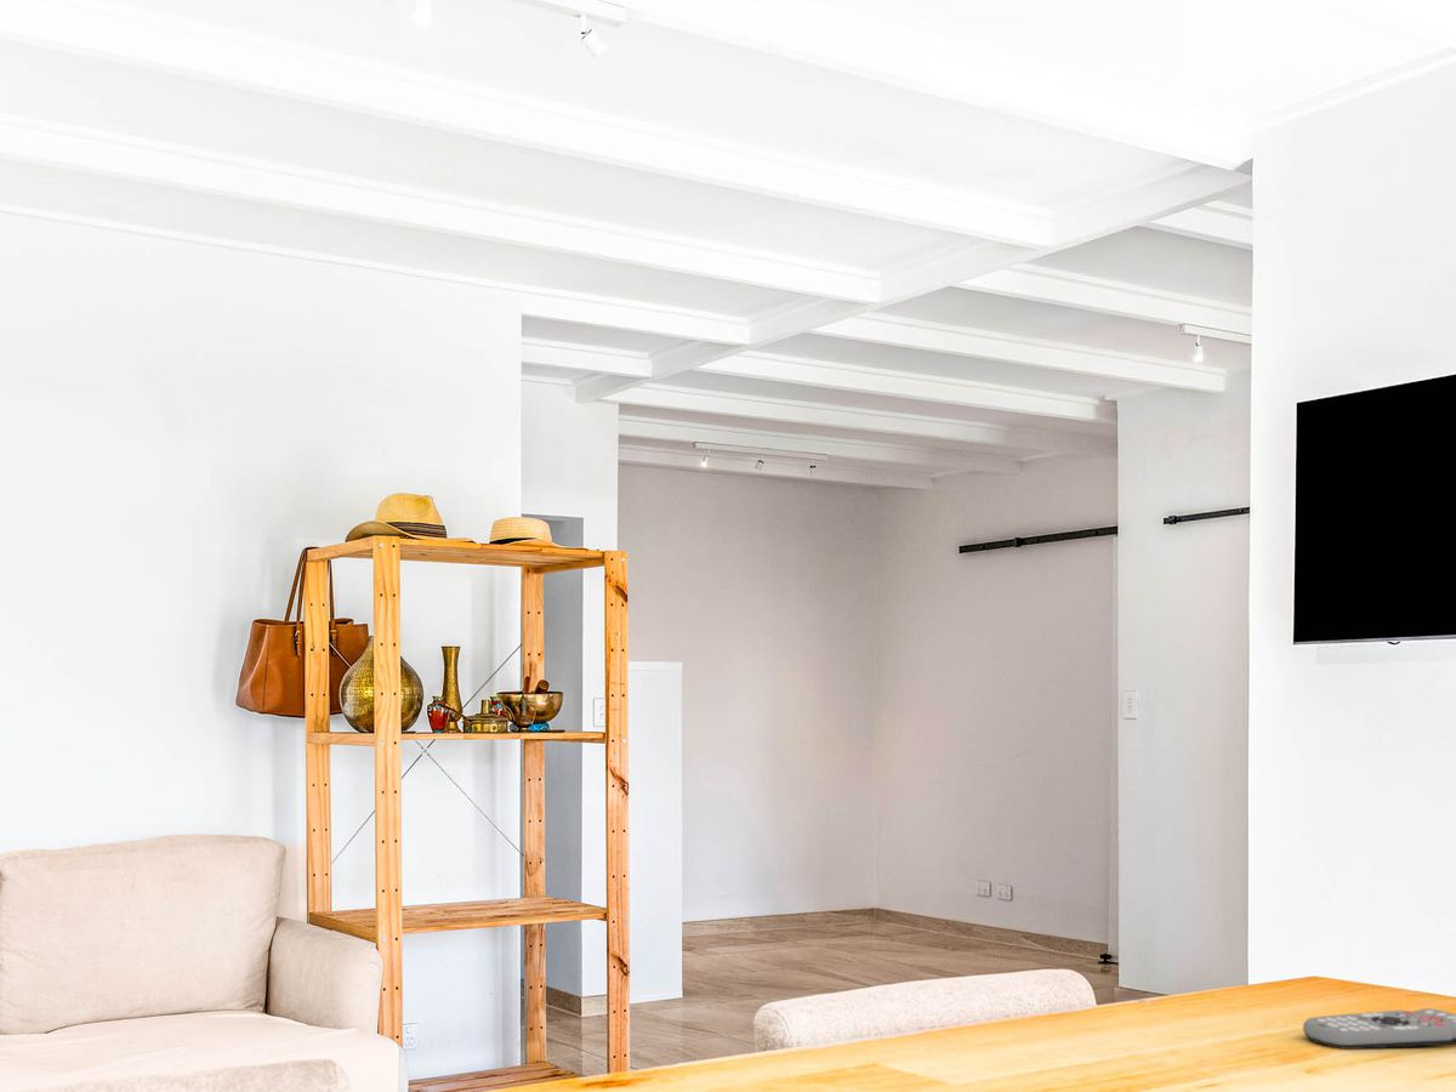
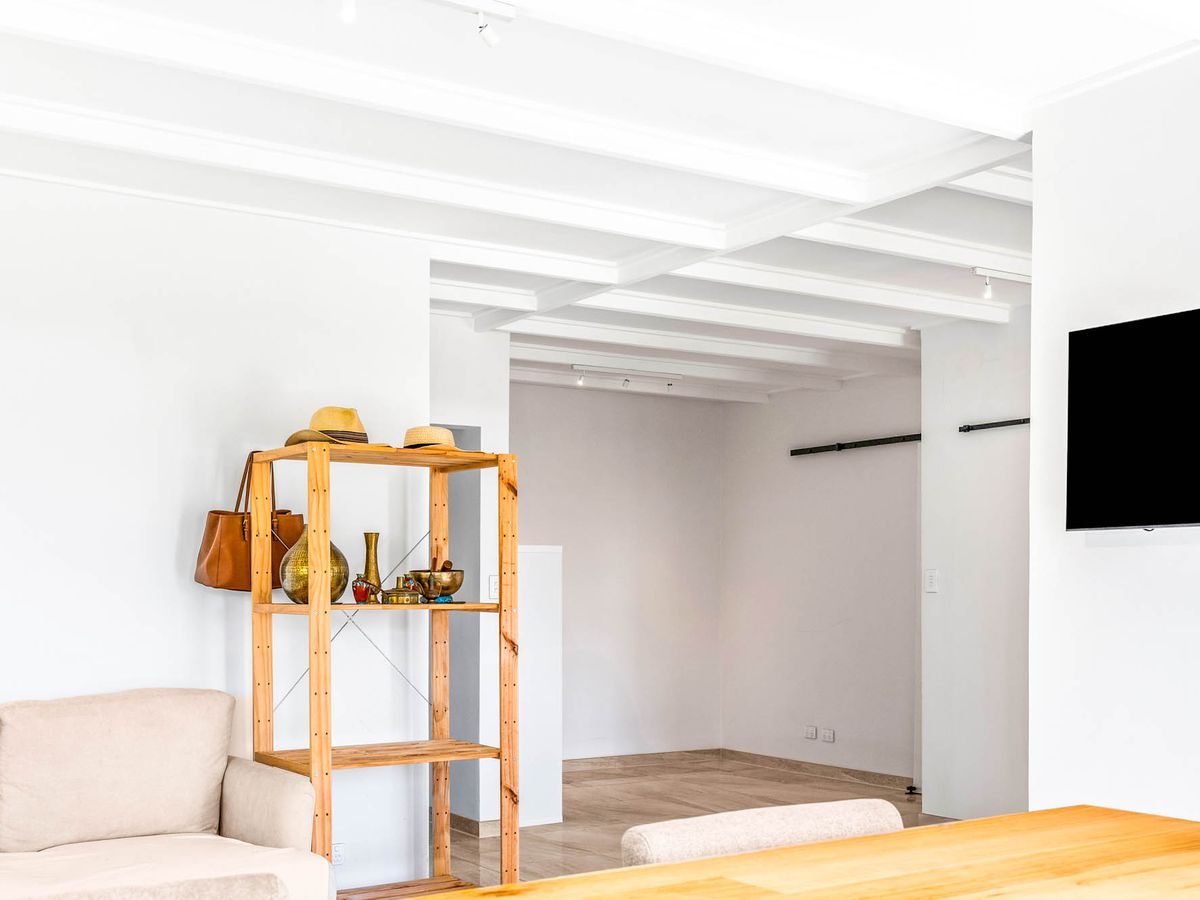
- remote control (1388, 1030)
